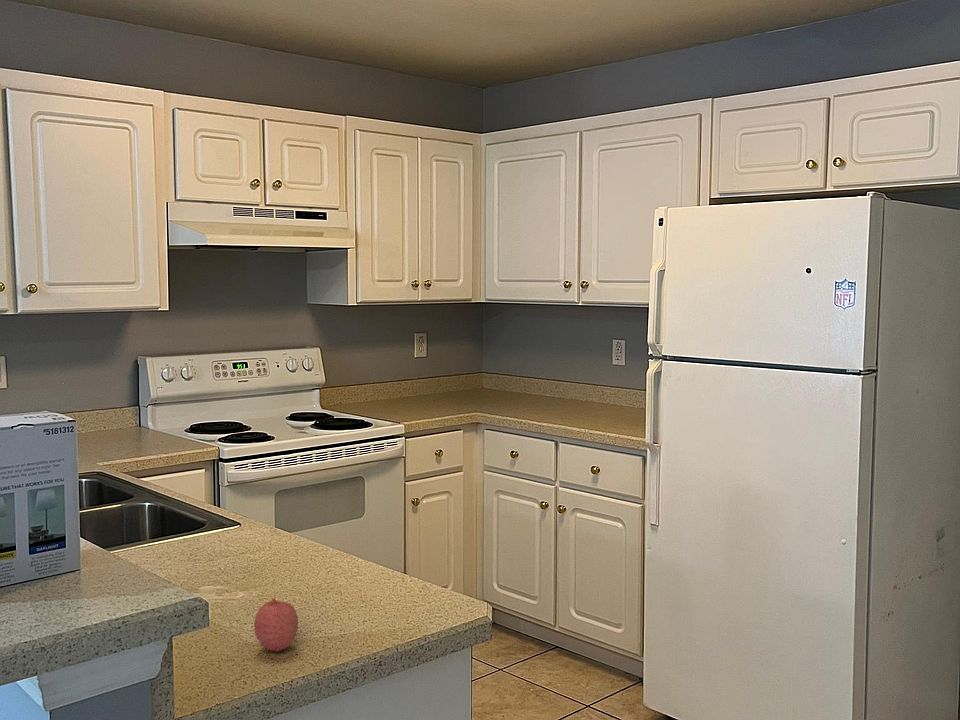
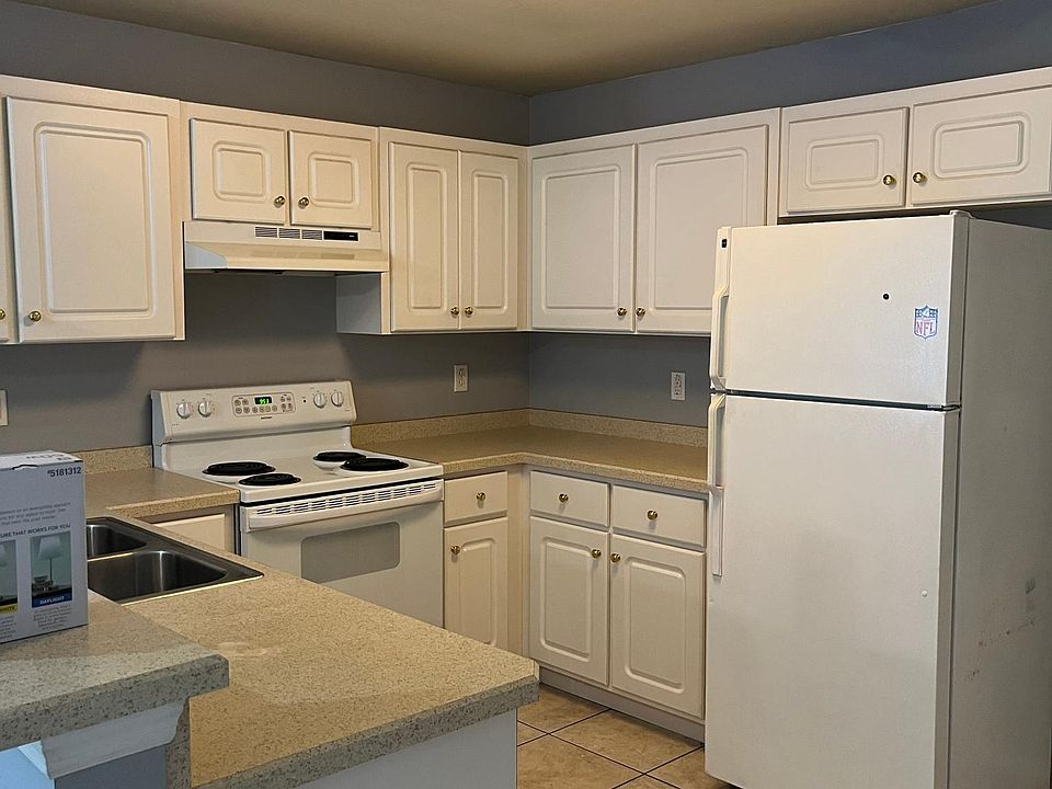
- fruit (276, 624)
